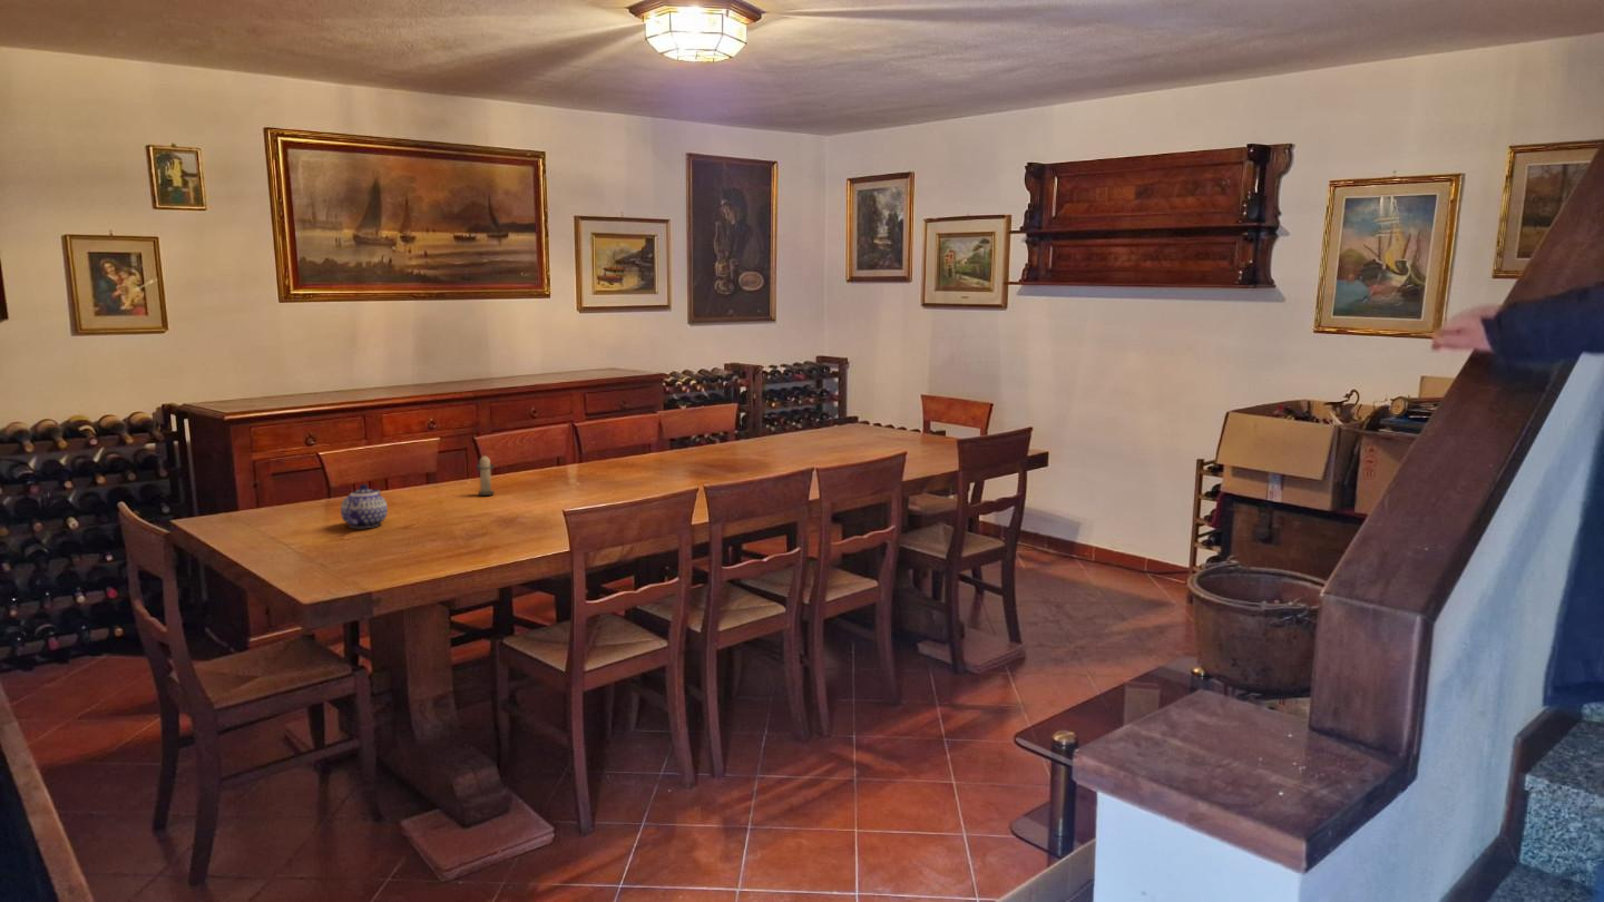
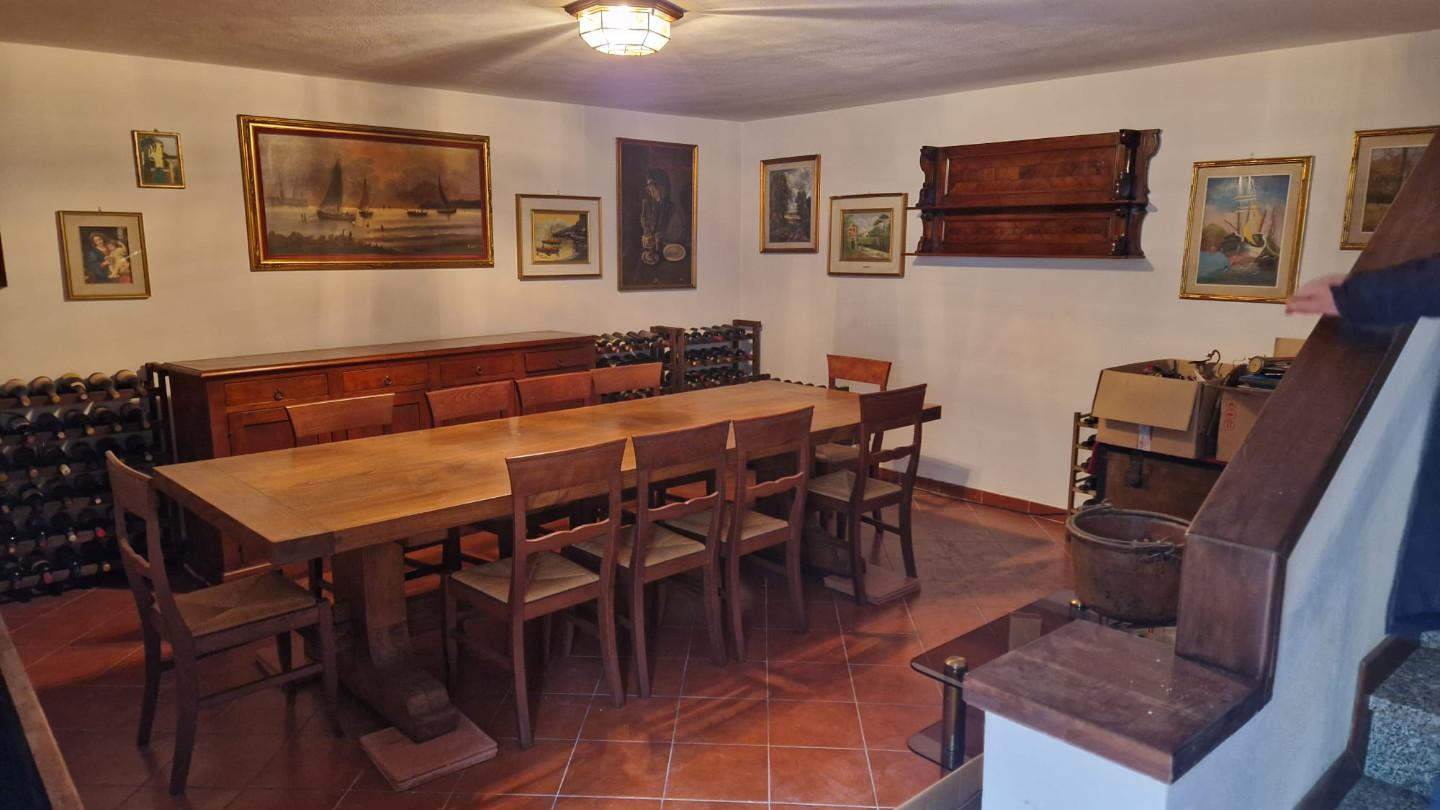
- teapot (363, 504)
- candle (485, 473)
